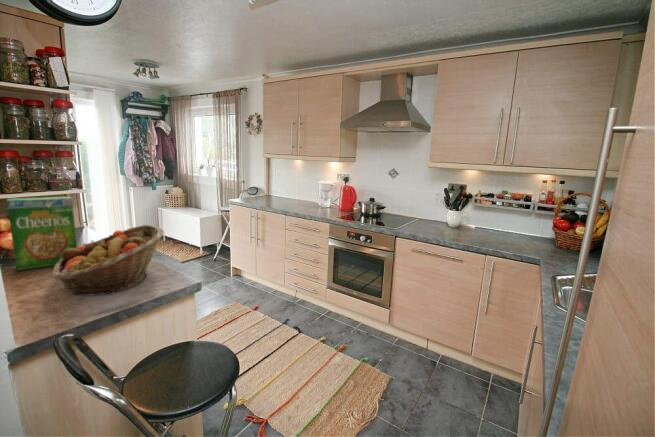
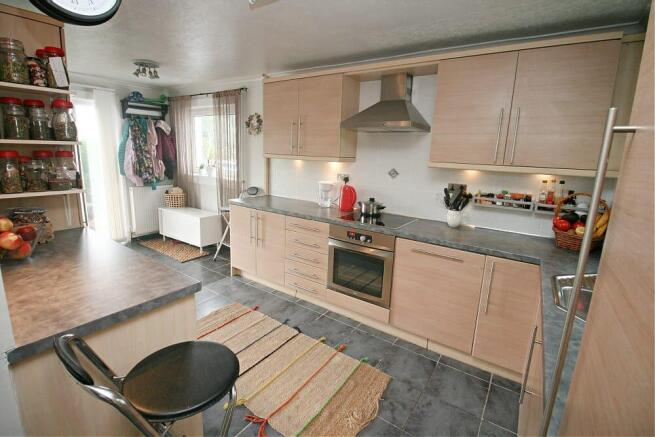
- cereal box (44, 231)
- fruit basket (112, 256)
